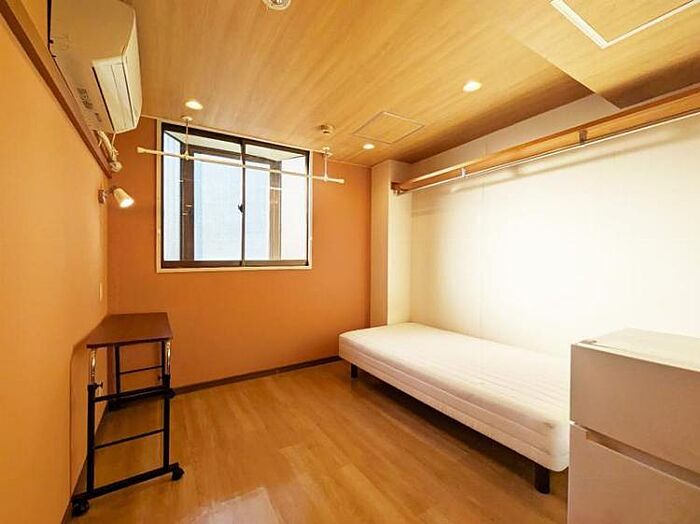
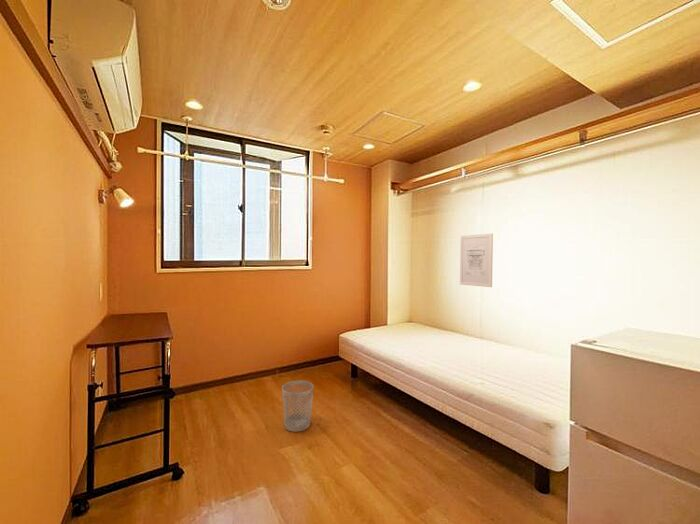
+ wastebasket (297, 406)
+ wall art (475, 260)
